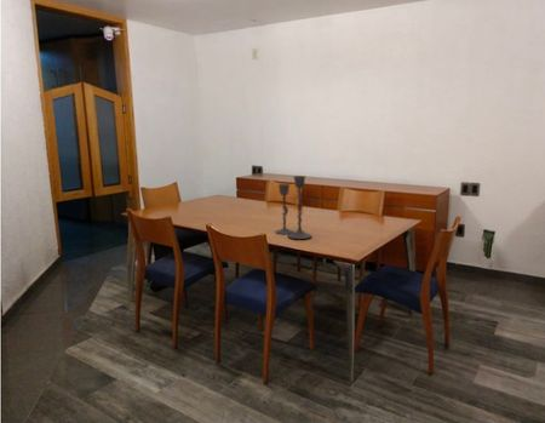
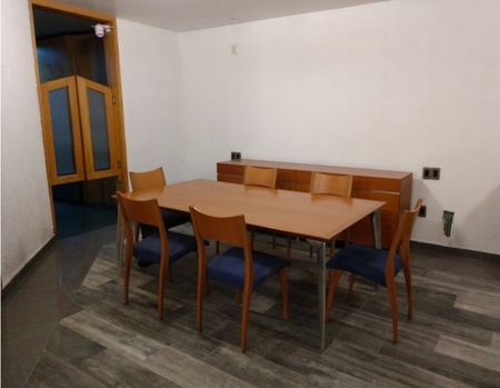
- candlestick (297, 205)
